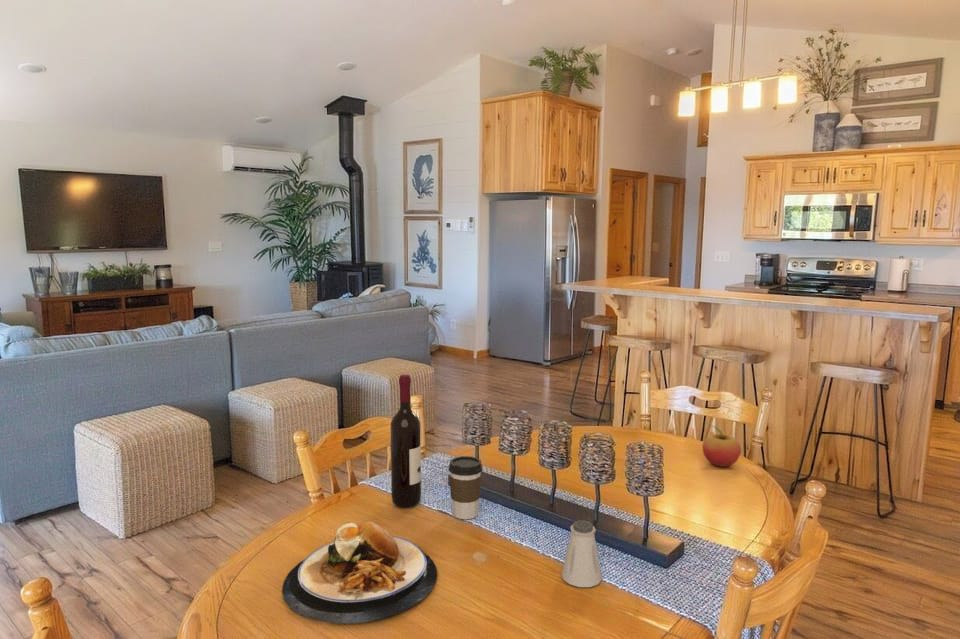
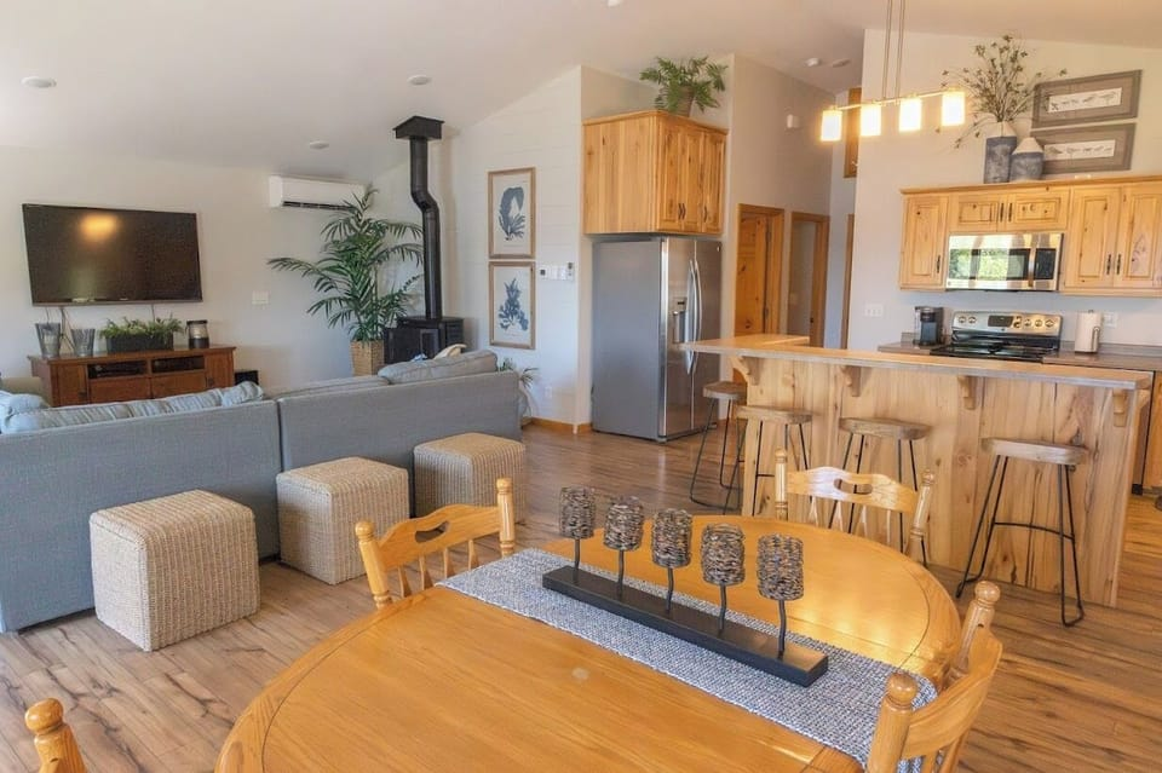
- fruit (721, 446)
- wine bottle (405, 440)
- plate (360, 557)
- saltshaker (582, 550)
- coffee cup (465, 487)
